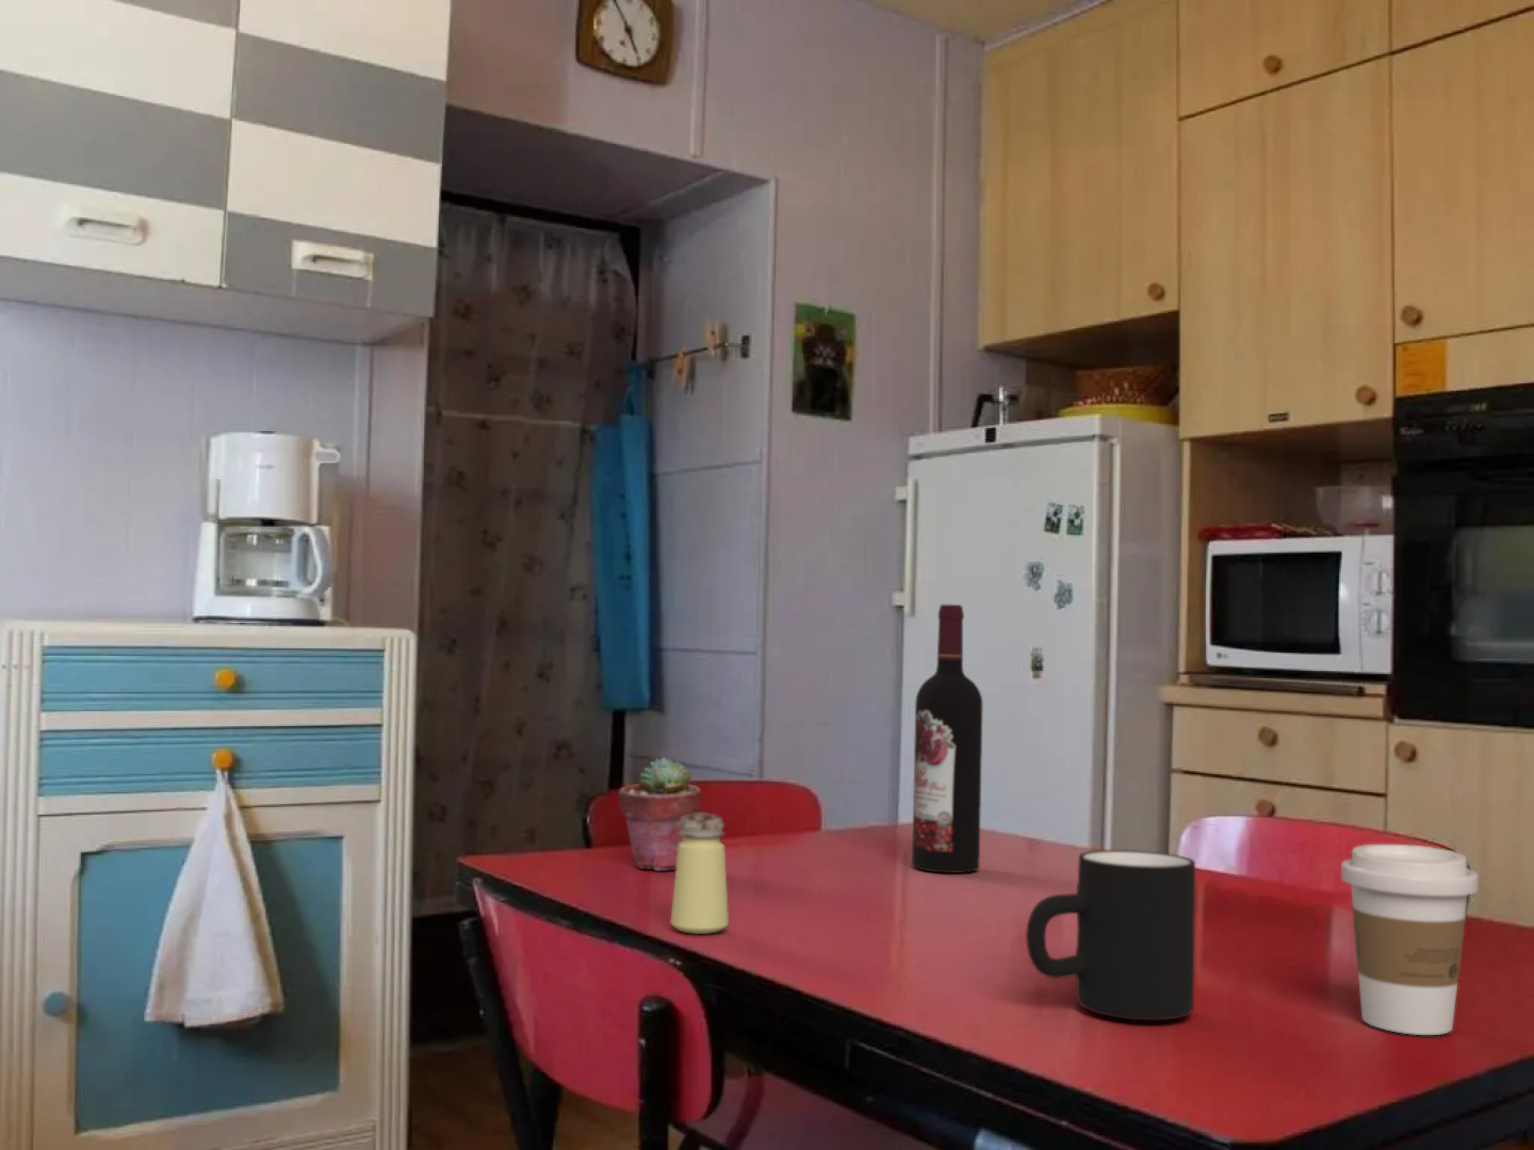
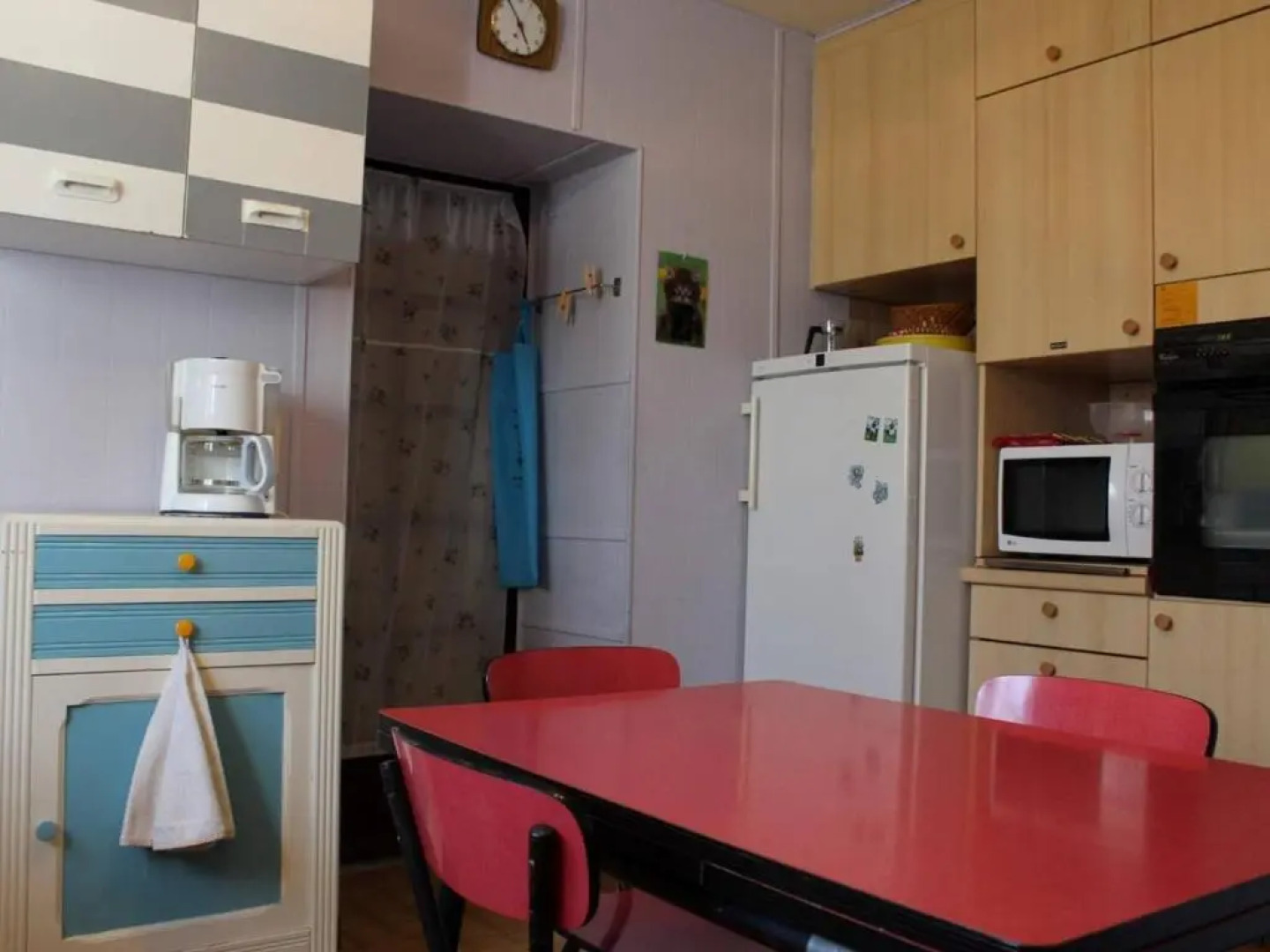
- wine bottle (948, 736)
- potted succulent (659, 811)
- mug (1108, 933)
- coffee cup (1407, 937)
- saltshaker (701, 870)
